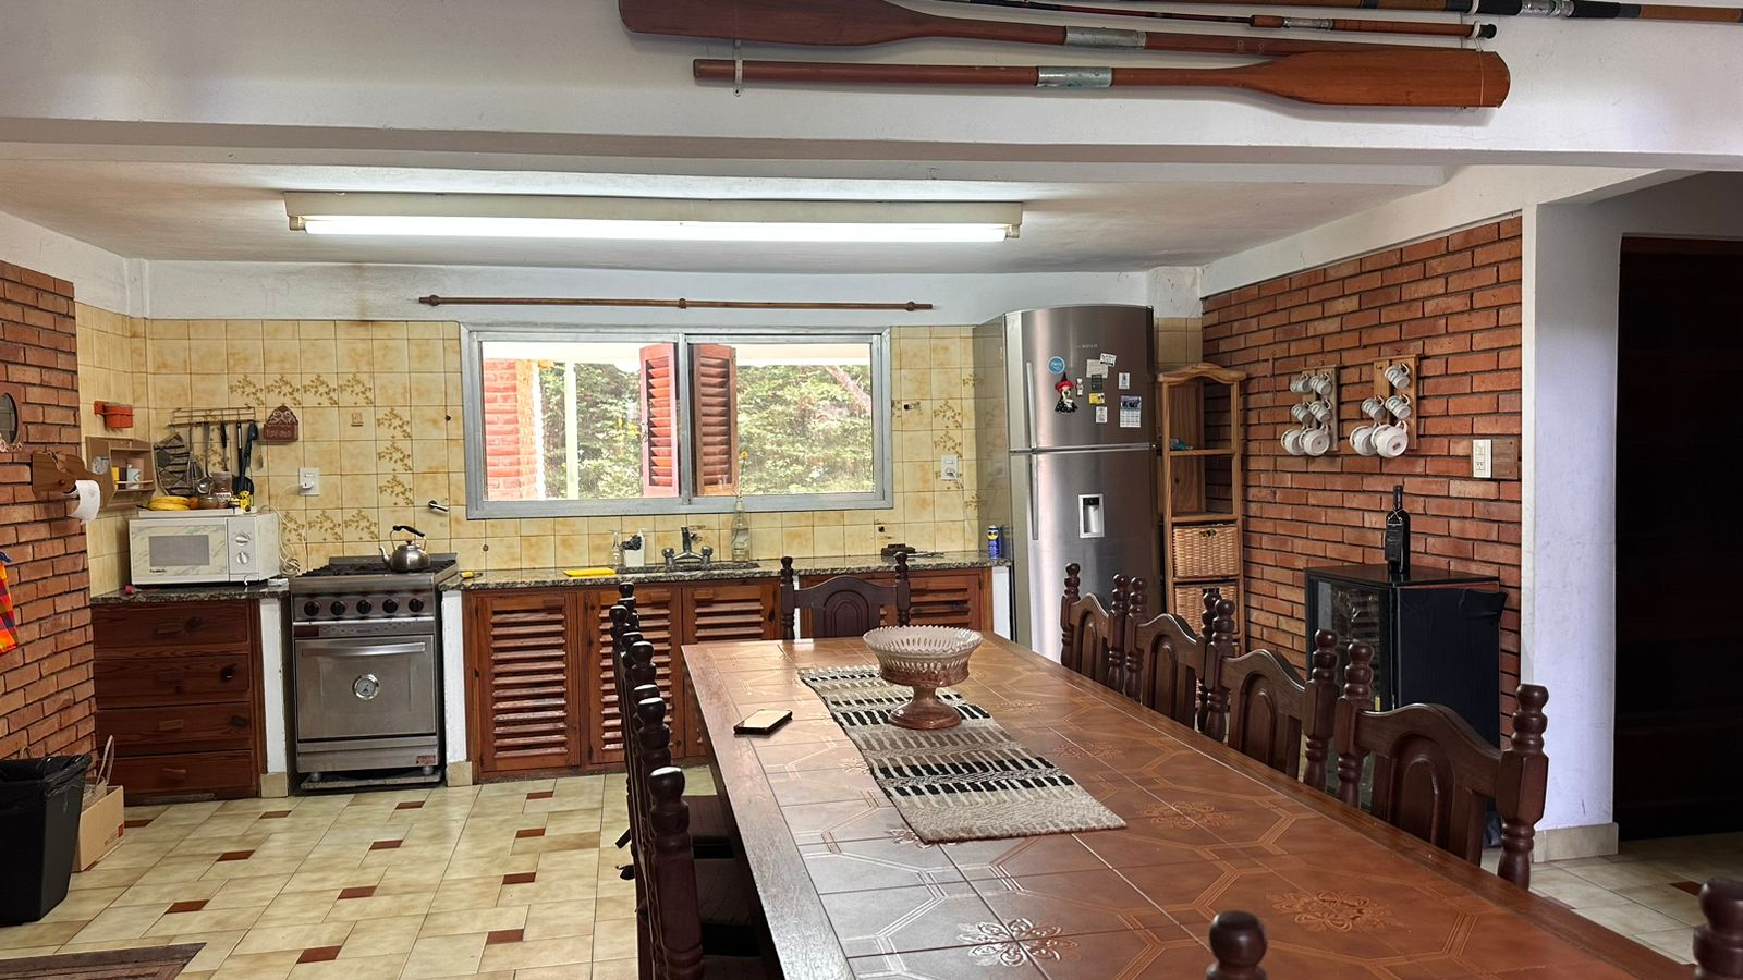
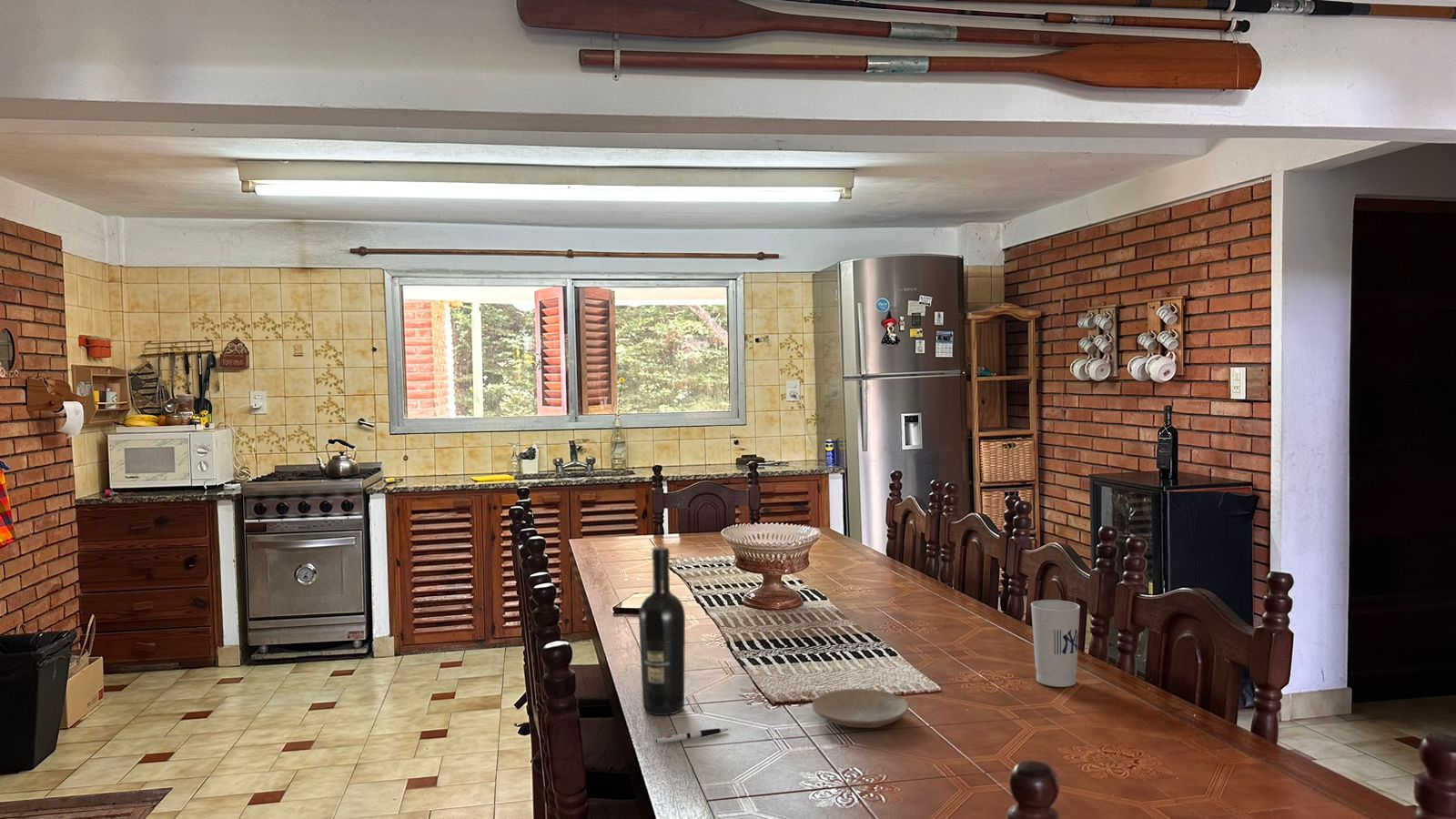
+ wine bottle (662, 629)
+ plate (860, 711)
+ cup (1056, 642)
+ pen (693, 734)
